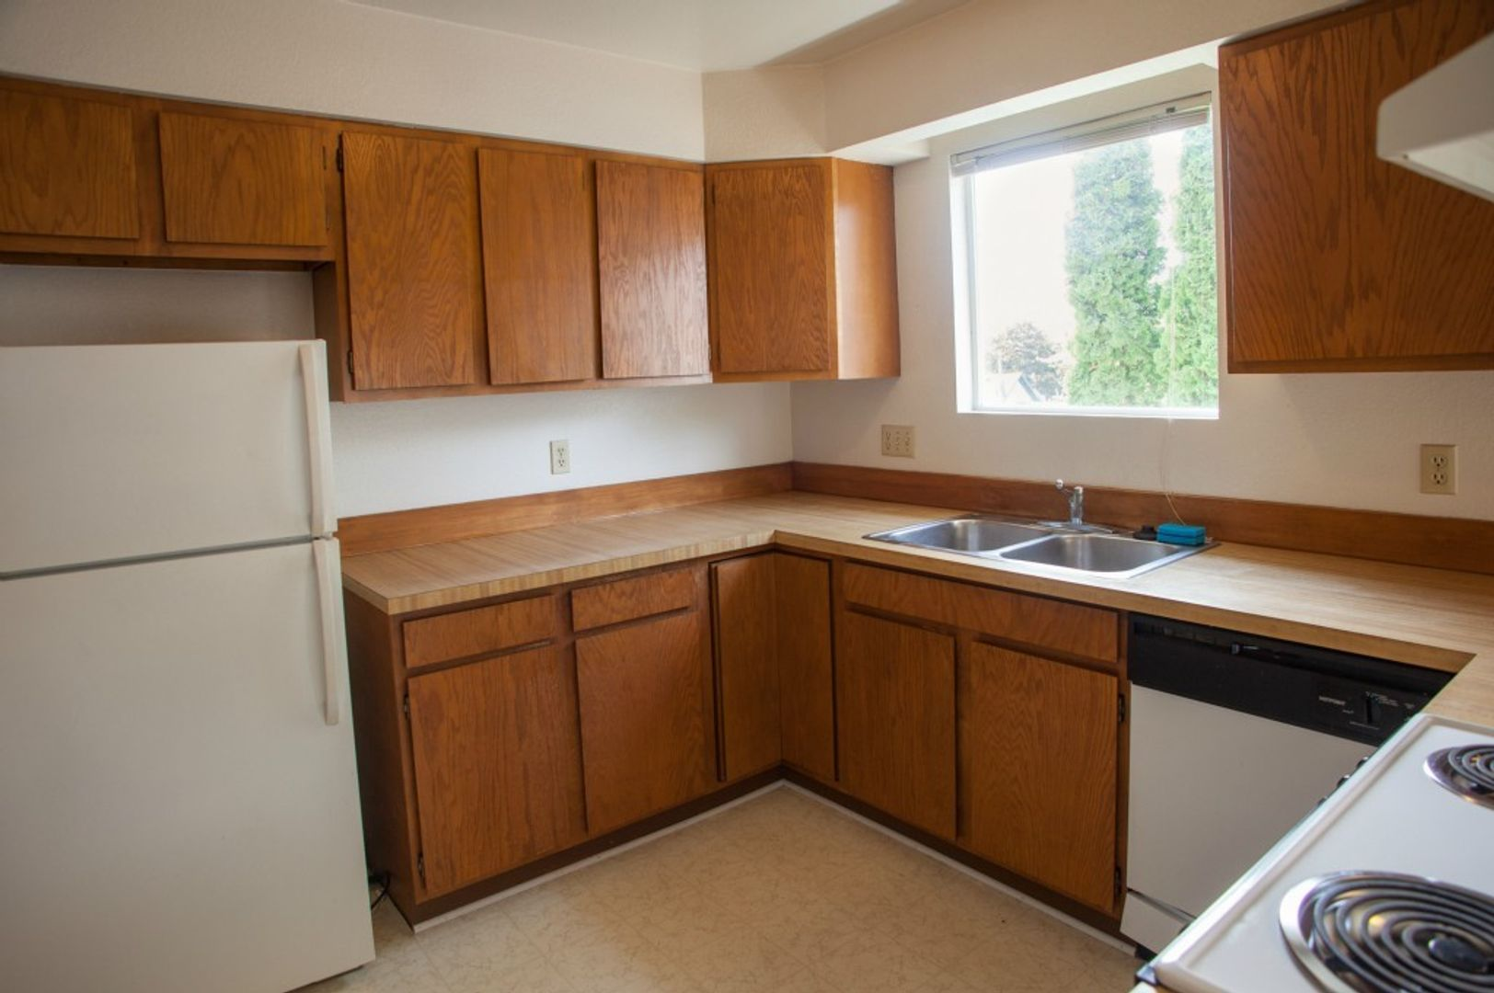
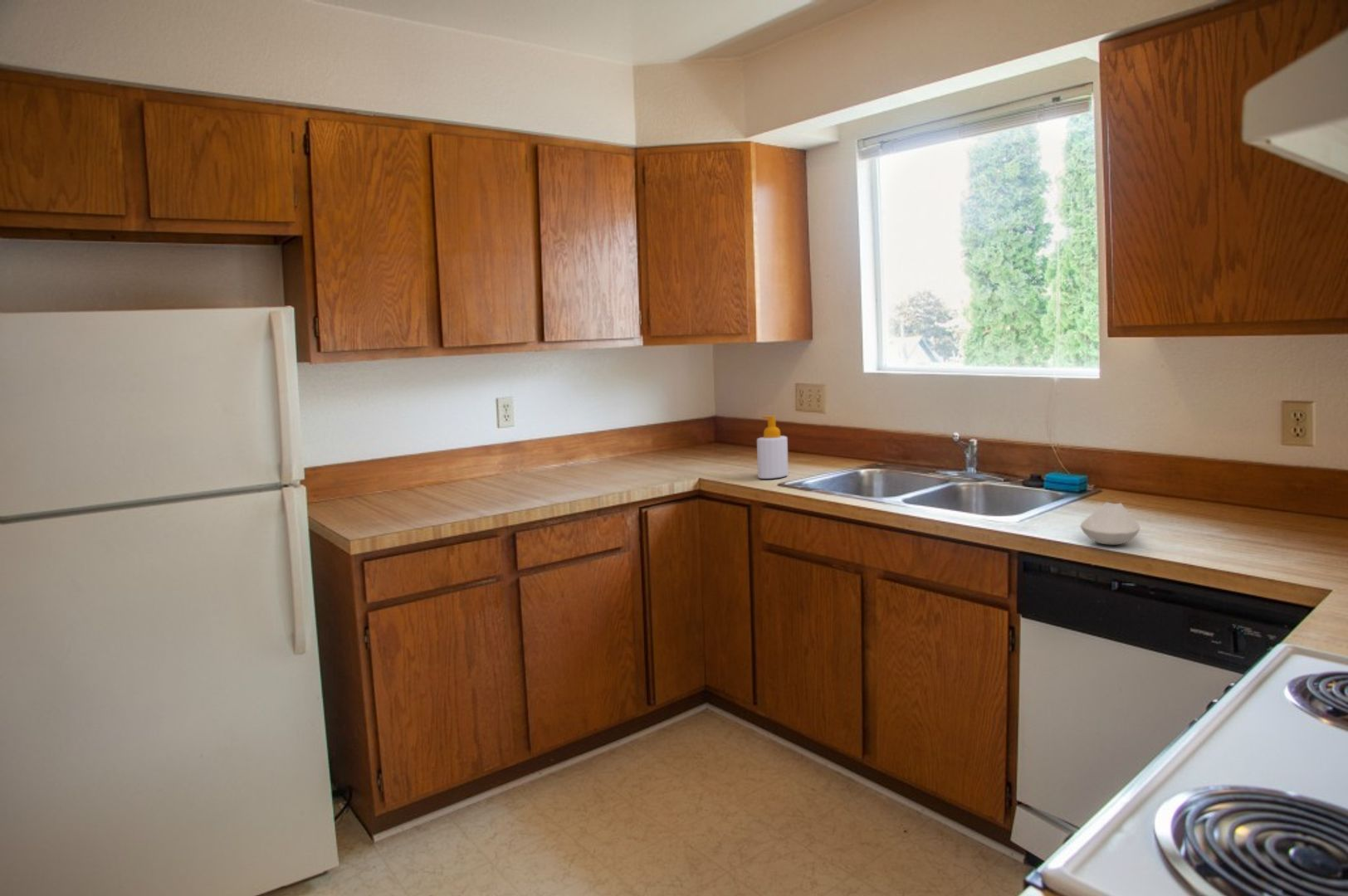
+ soap bottle (772, 446)
+ spoon rest (1111, 522)
